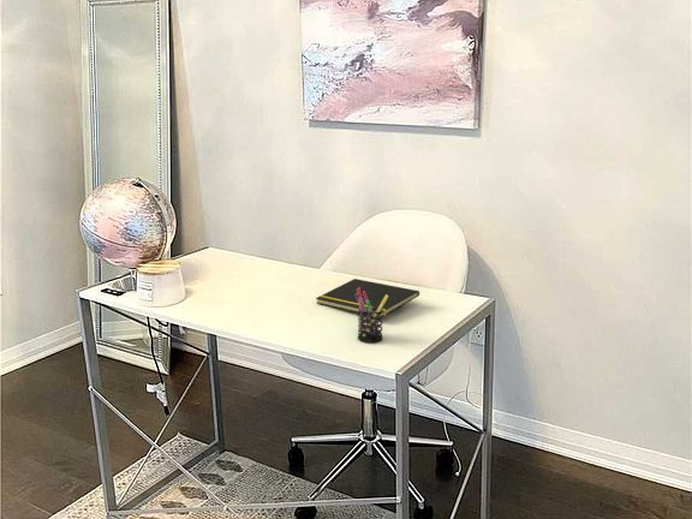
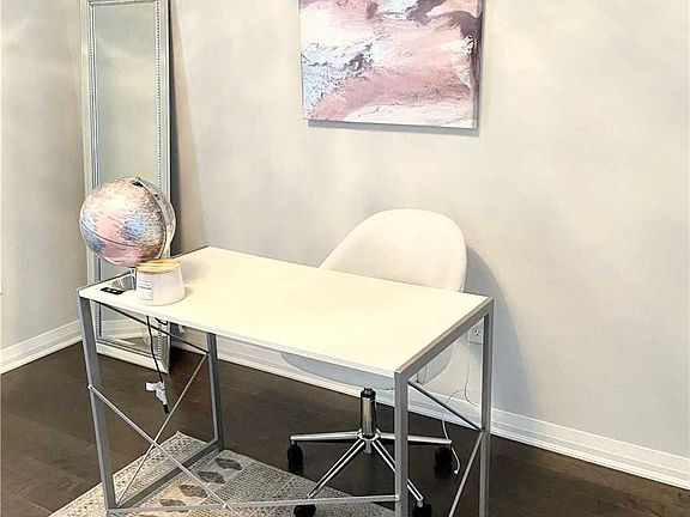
- pen holder (369, 314)
- notepad (366, 296)
